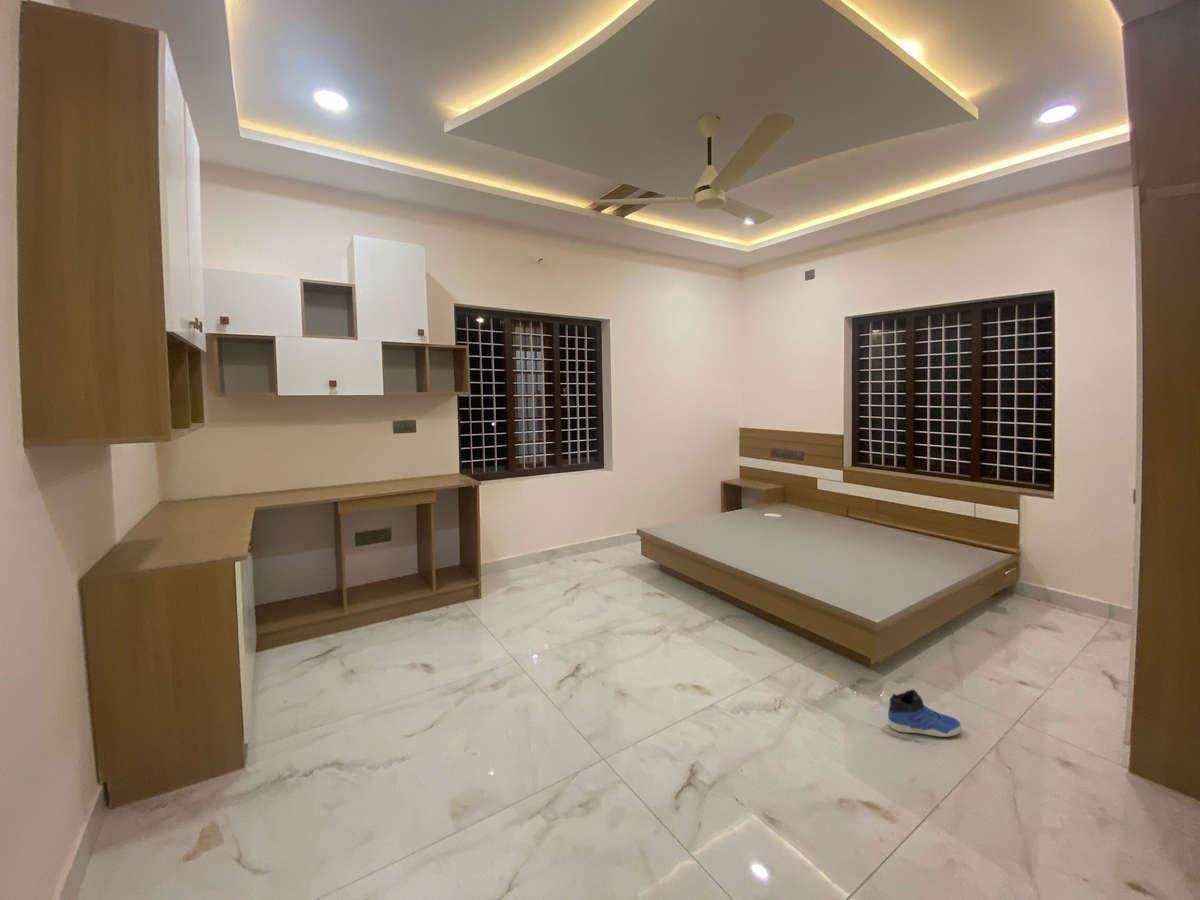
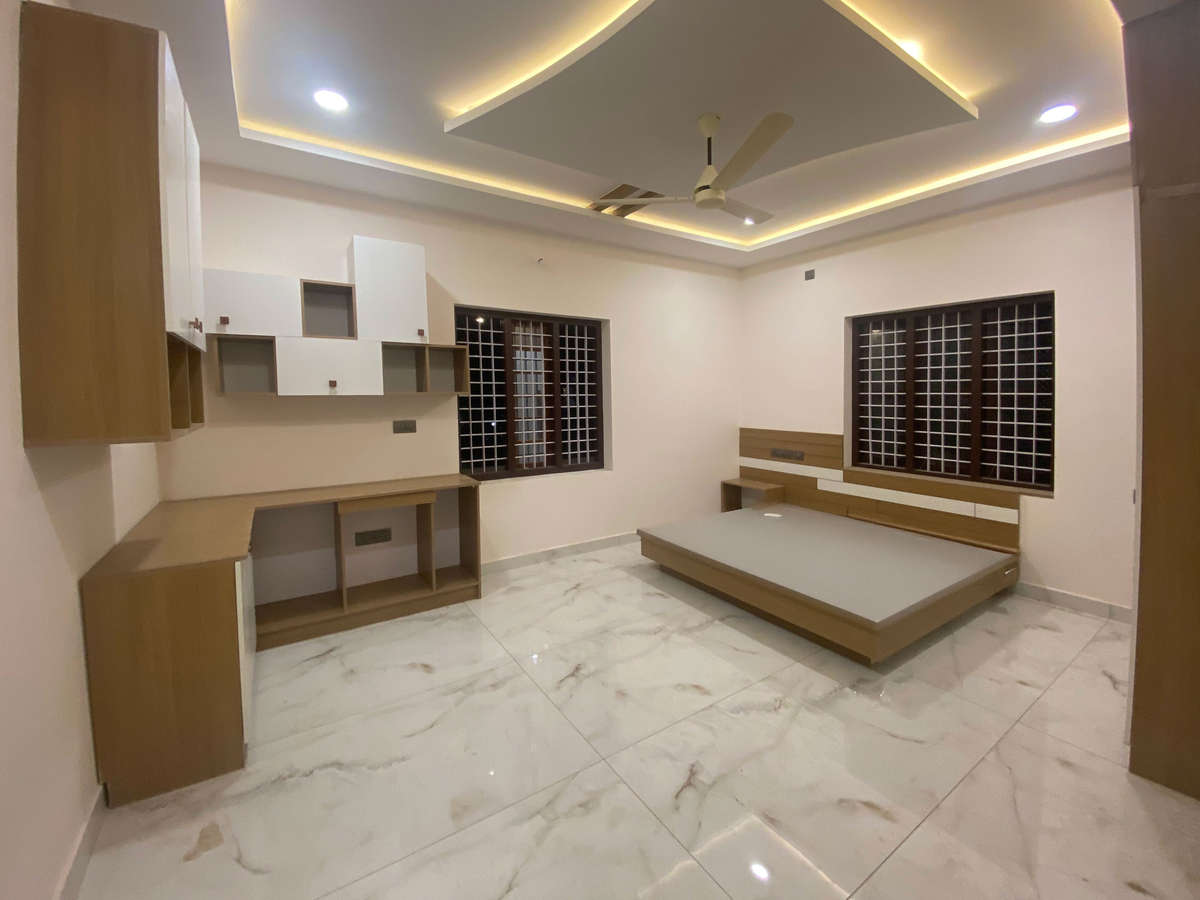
- sneaker (924, 710)
